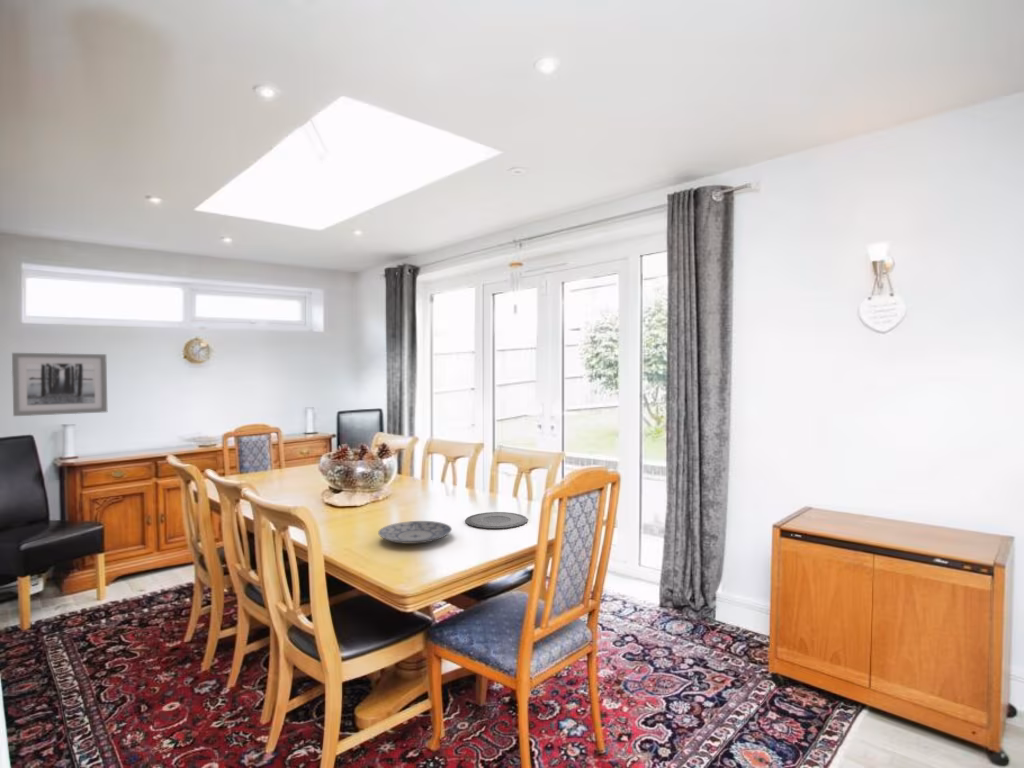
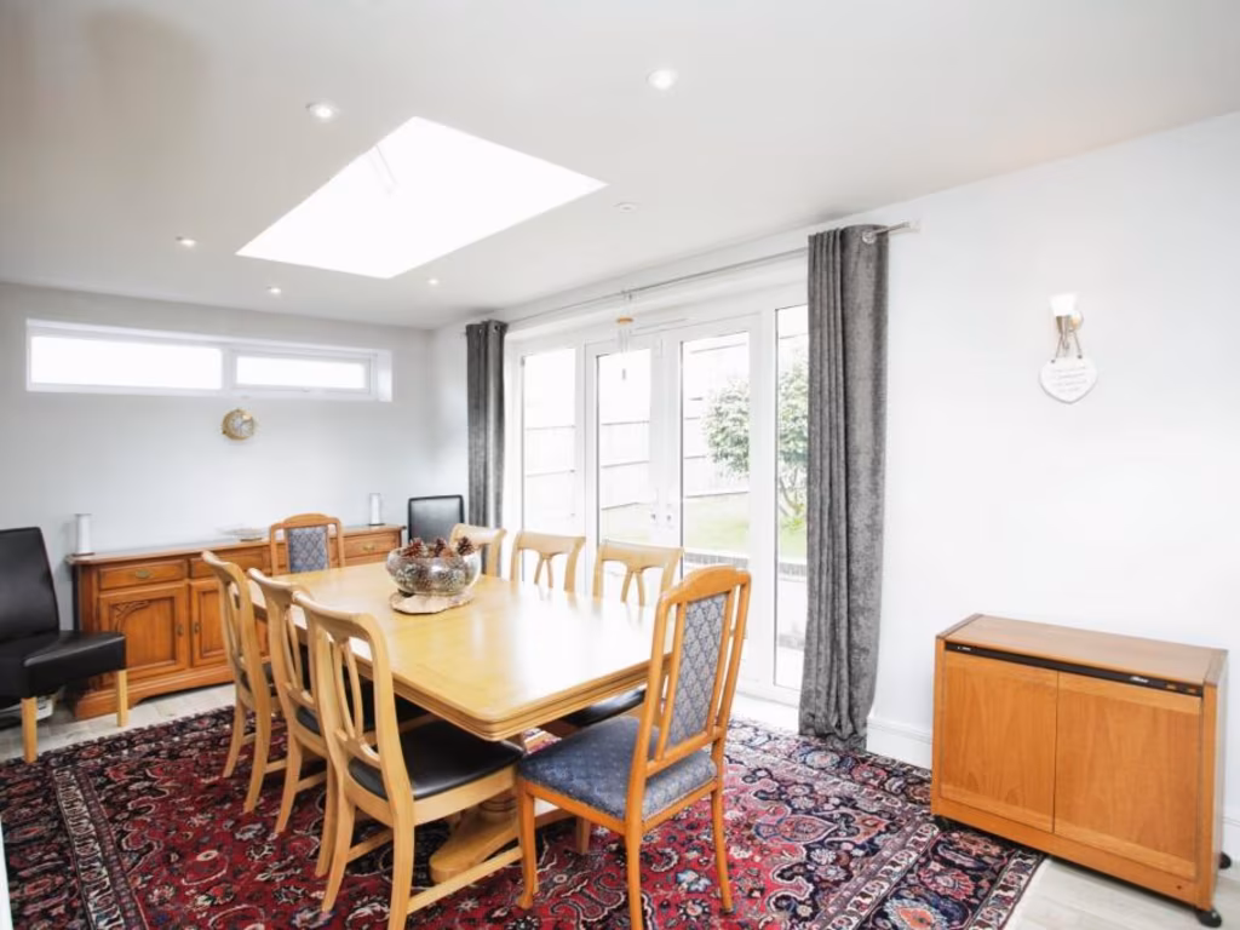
- plate (415, 534)
- plate (496, 519)
- wall art (61, 383)
